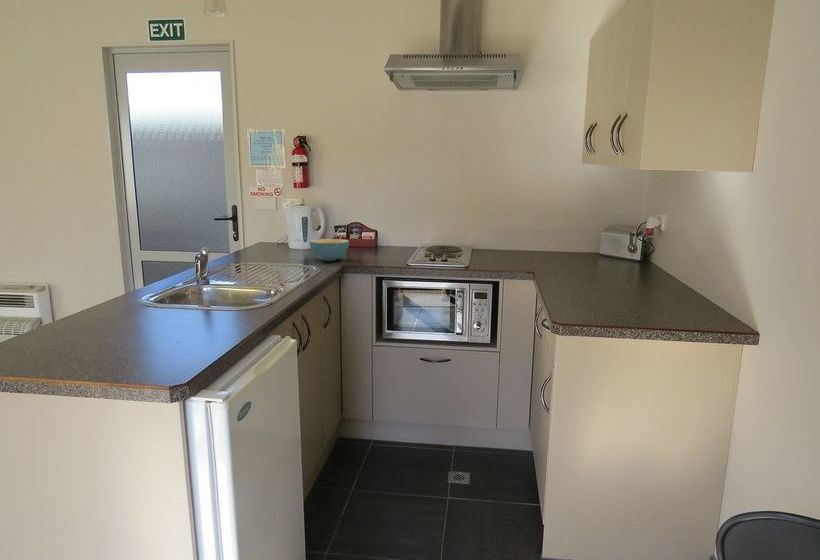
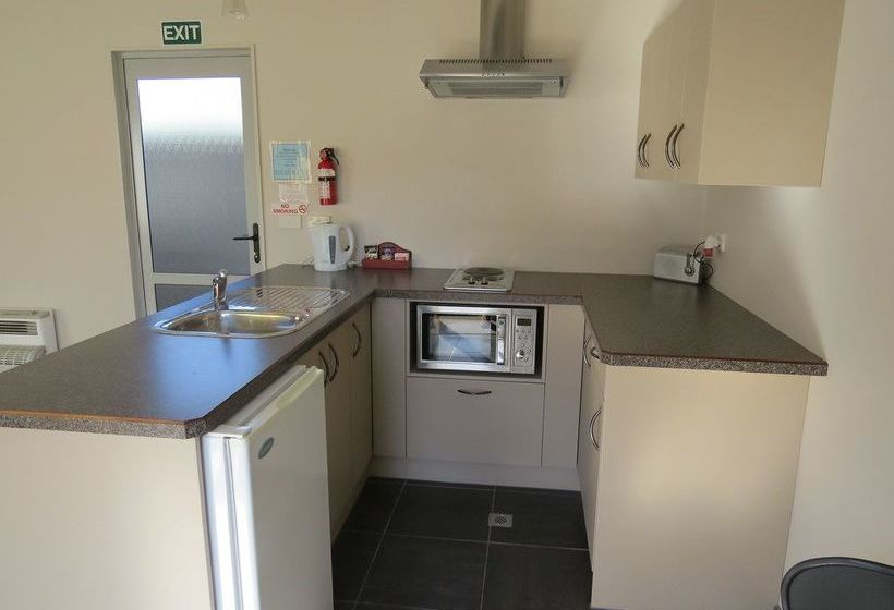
- cereal bowl (329, 250)
